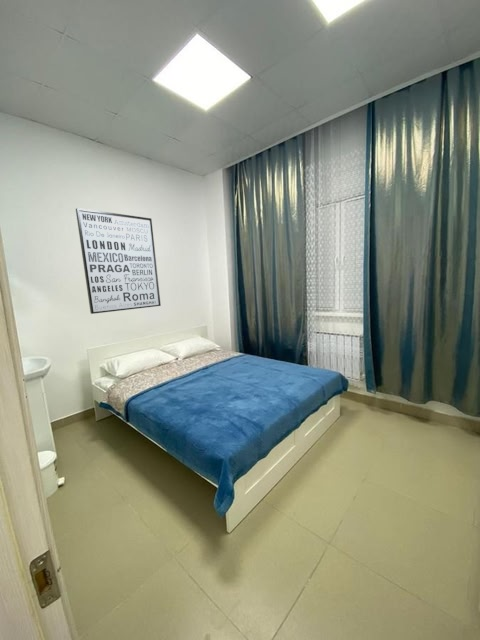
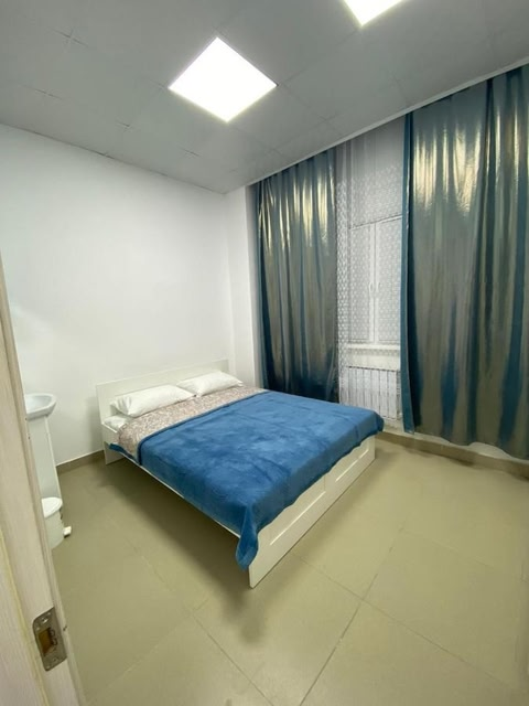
- wall art (123, 262)
